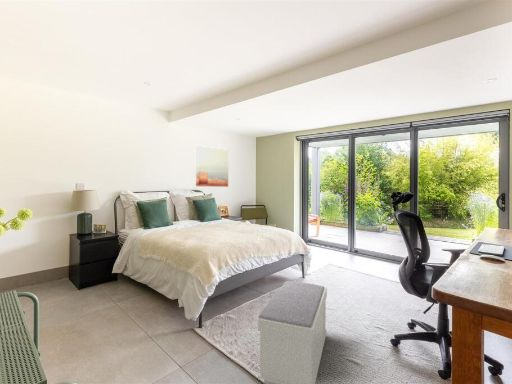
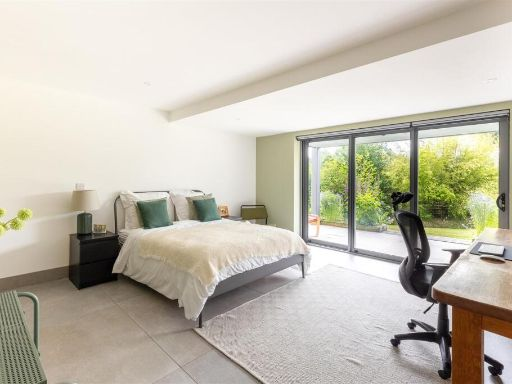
- bench (296, 327)
- wall art (212, 167)
